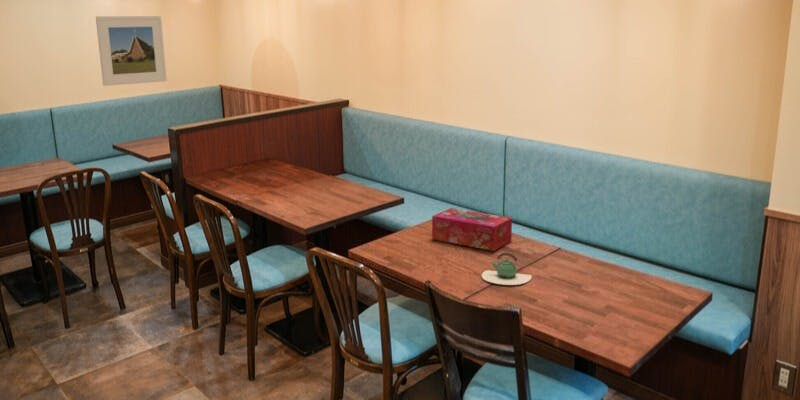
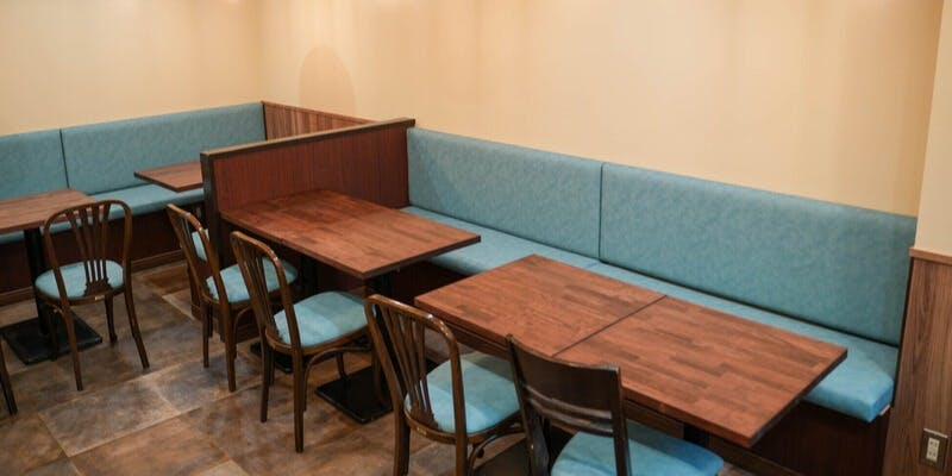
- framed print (132, 50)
- teapot (506, 264)
- tissue box (471, 228)
